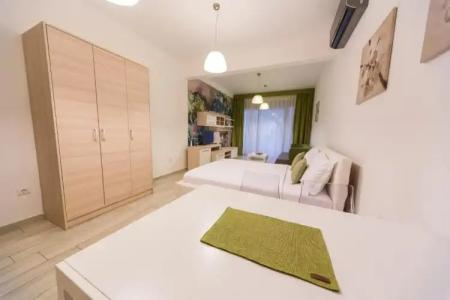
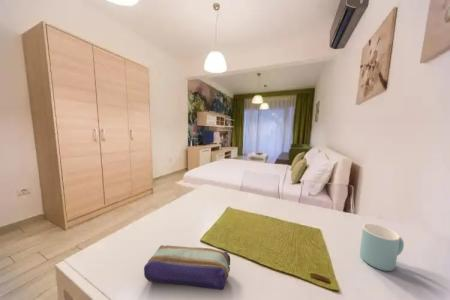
+ mug (383, 246)
+ pencil case (189, 266)
